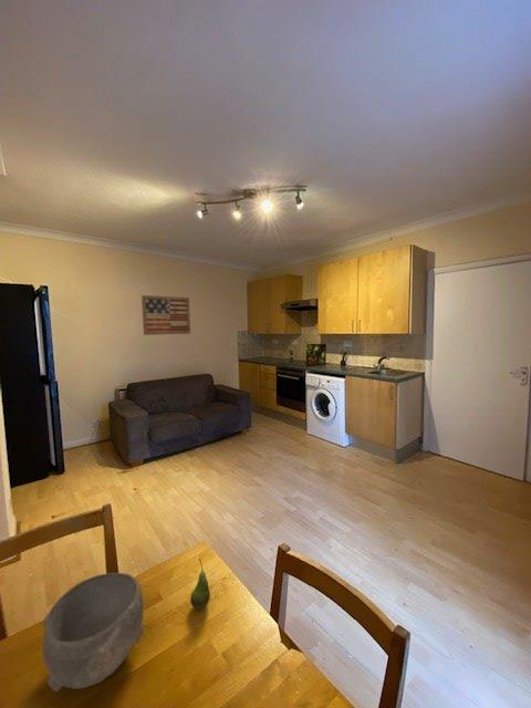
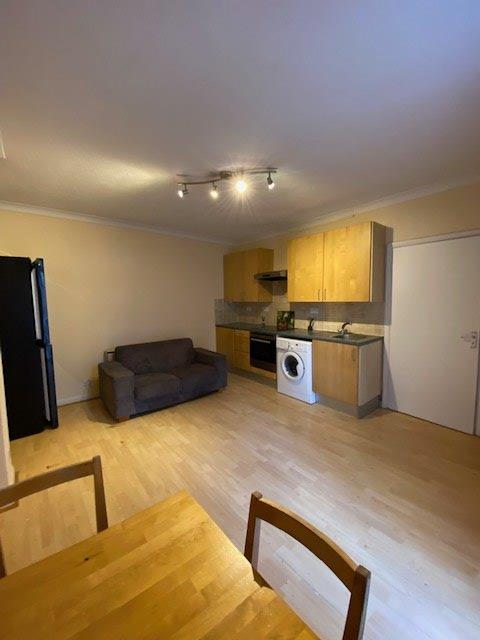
- fruit (199, 585)
- wall art (167, 315)
- bowl (98, 631)
